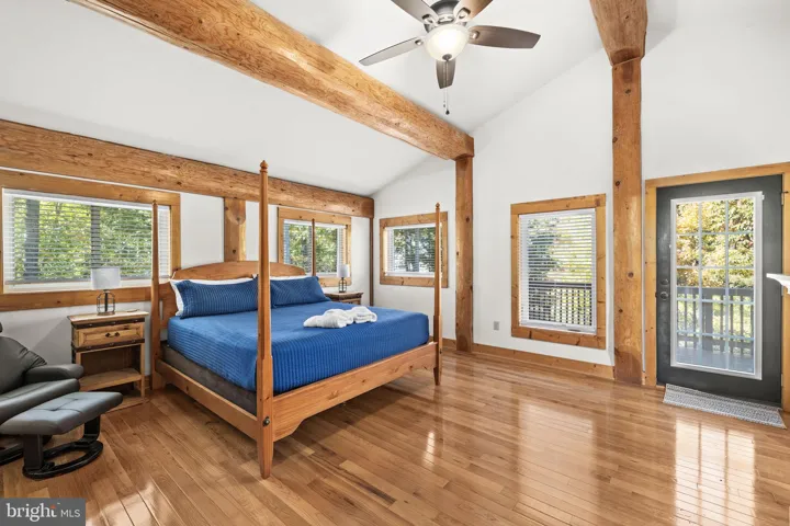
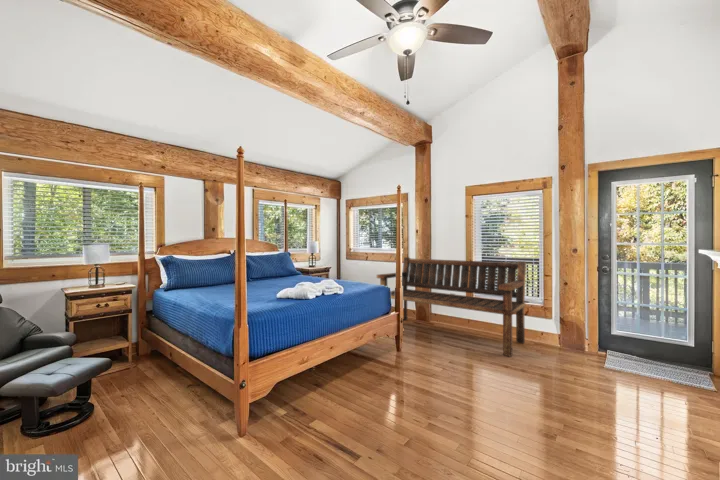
+ bench (447, 297)
